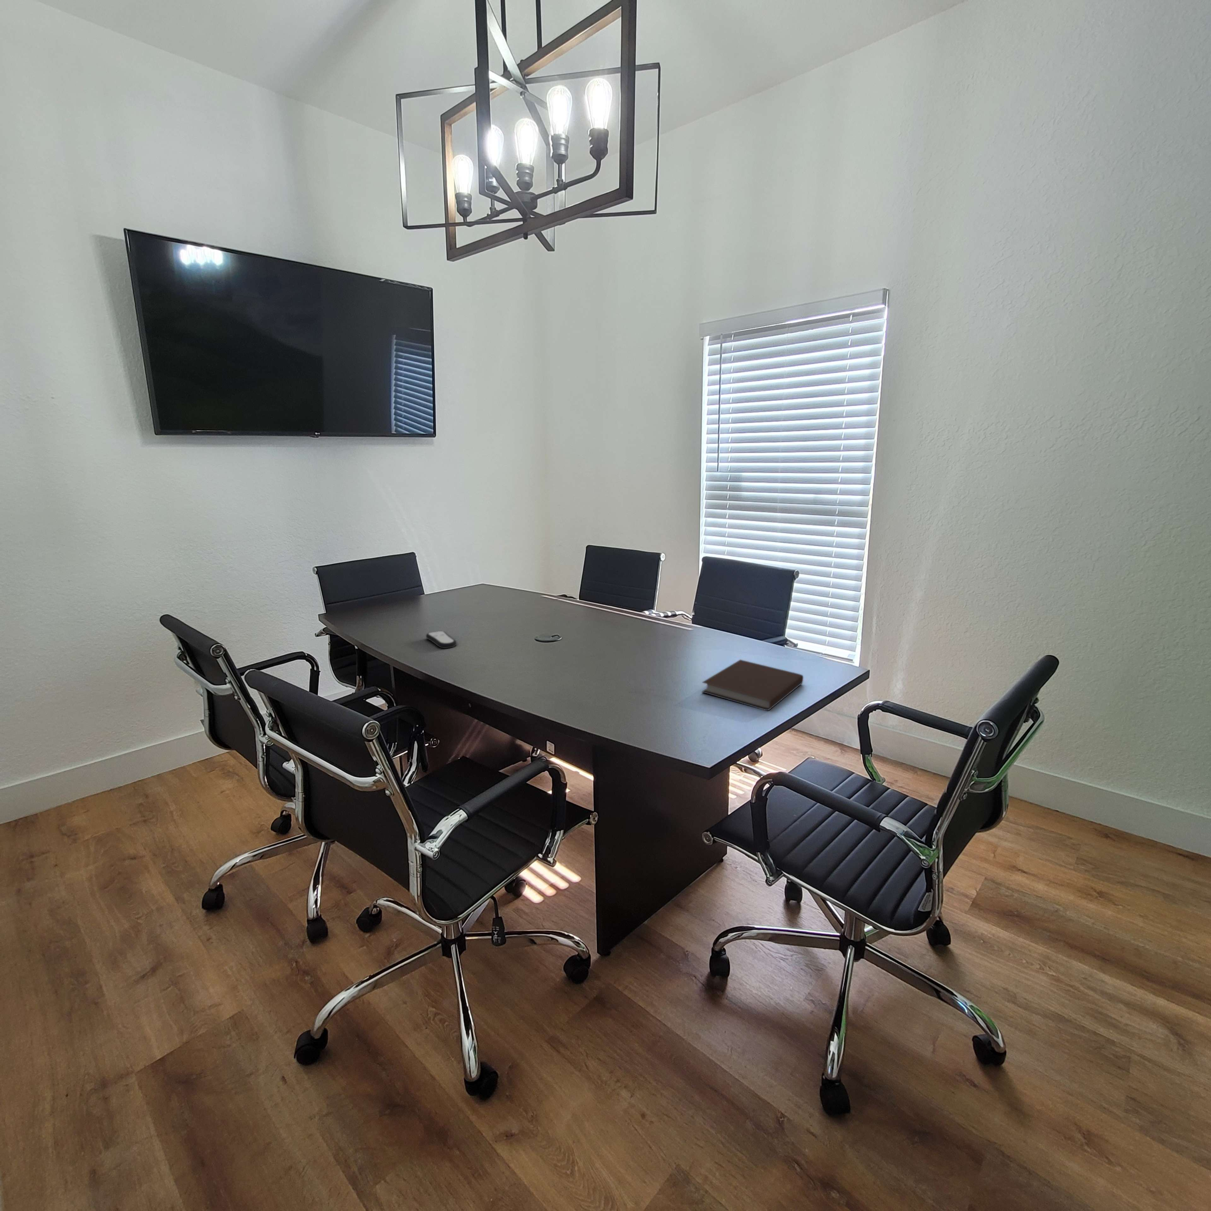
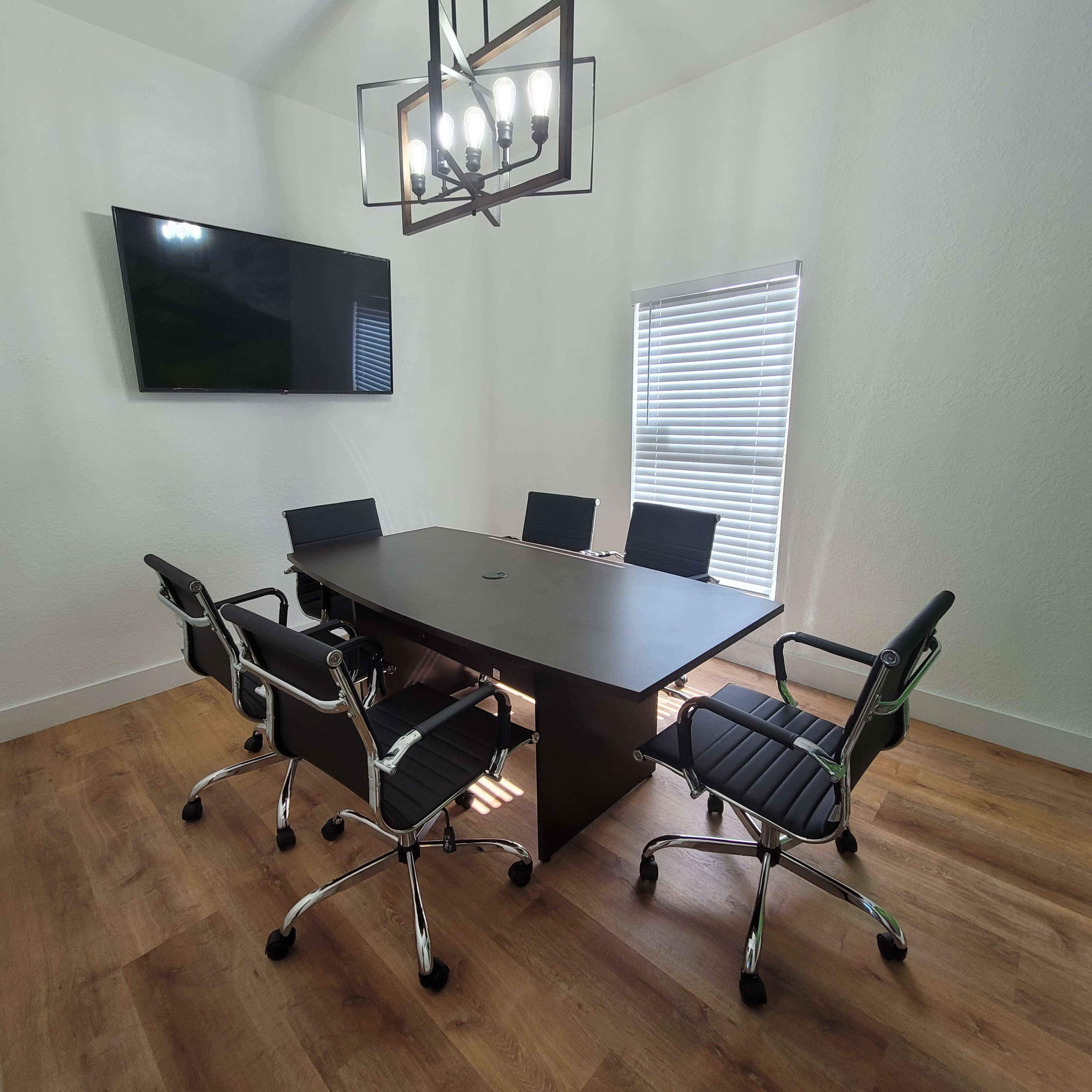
- remote control (441, 639)
- notebook (753, 683)
